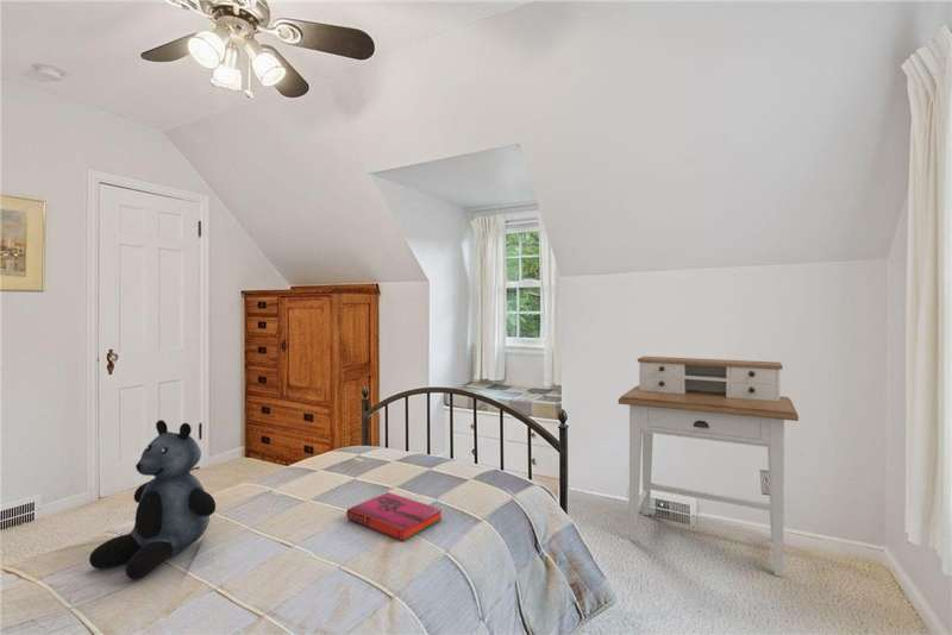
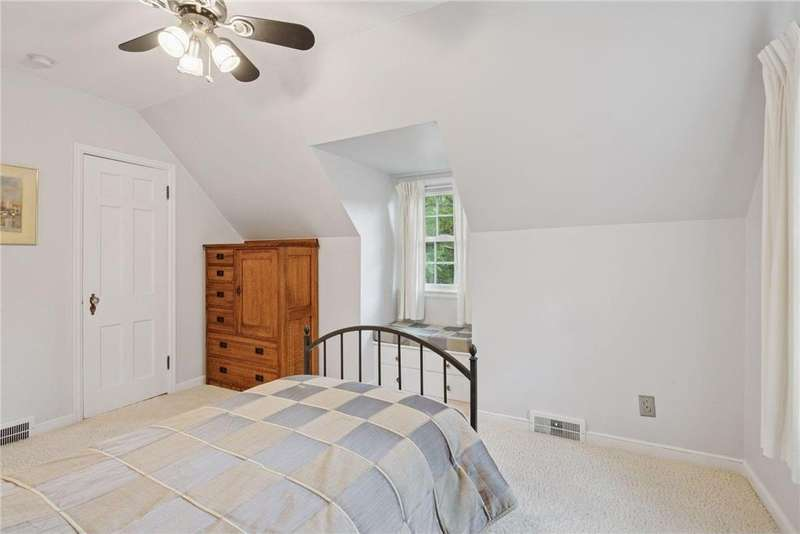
- desk (703, 439)
- teddy bear (155, 491)
- hardback book (394, 514)
